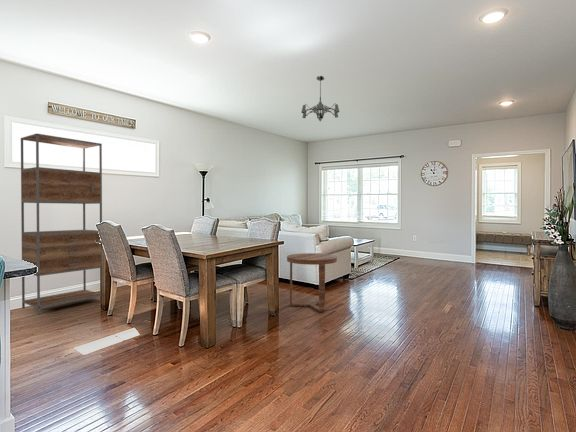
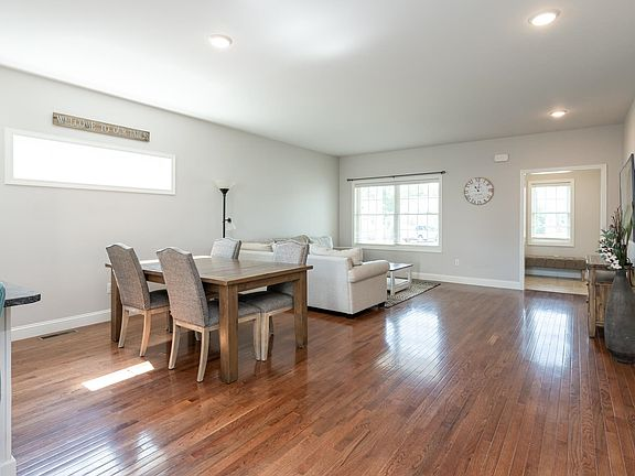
- chandelier (320, 99)
- side table (319, 281)
- shelving unit (64, 230)
